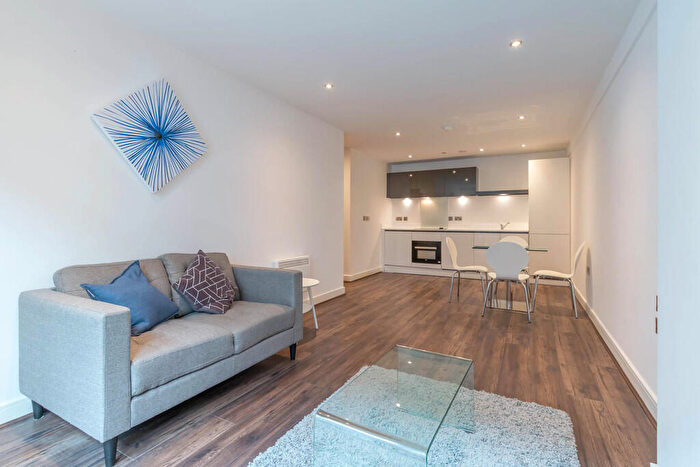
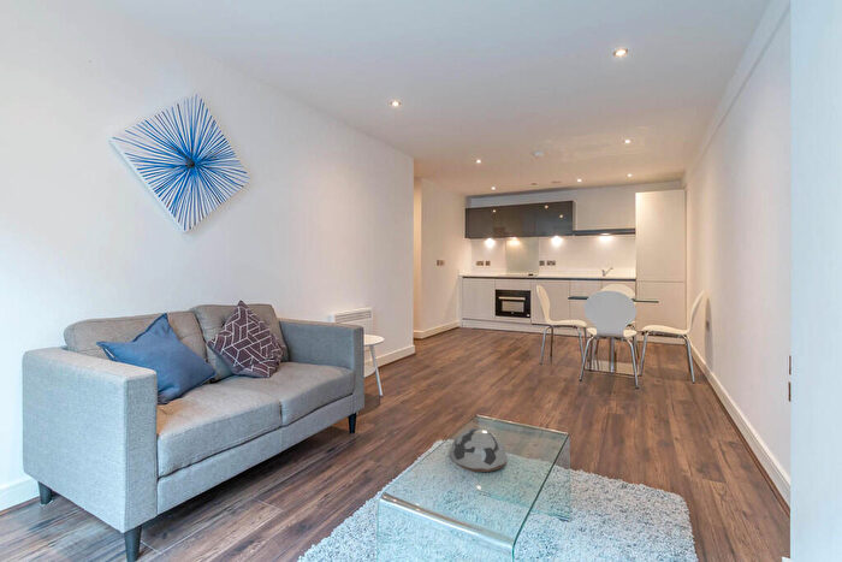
+ decorative bowl (478, 444)
